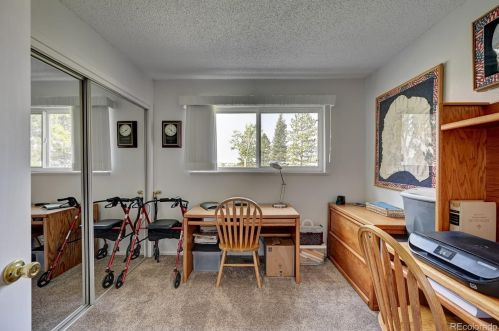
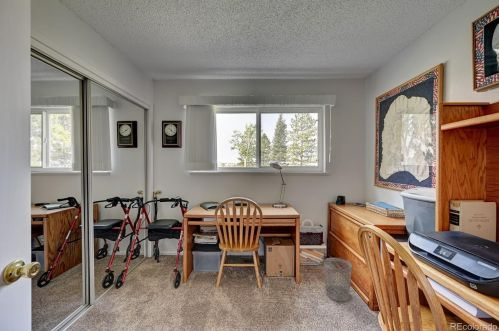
+ wastebasket (338, 279)
